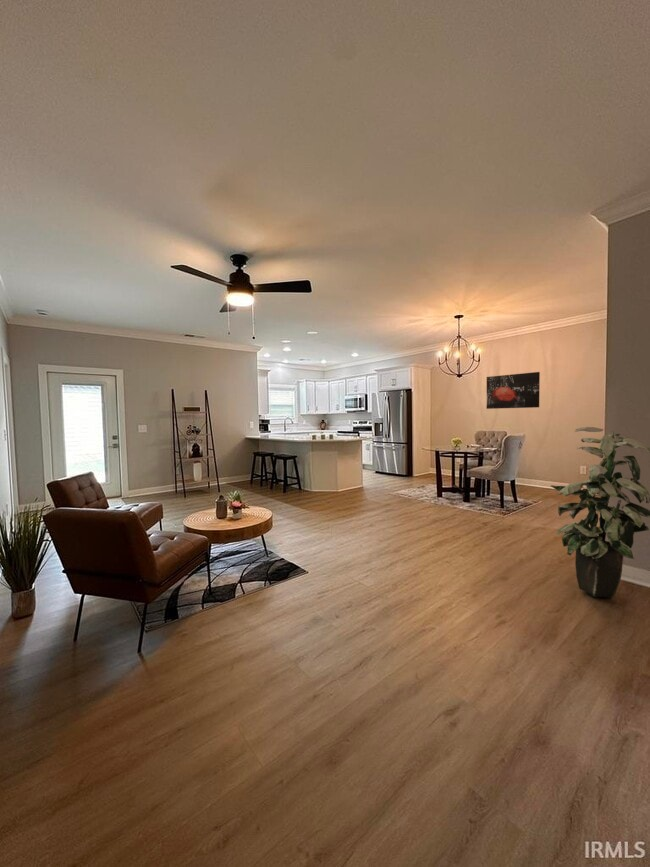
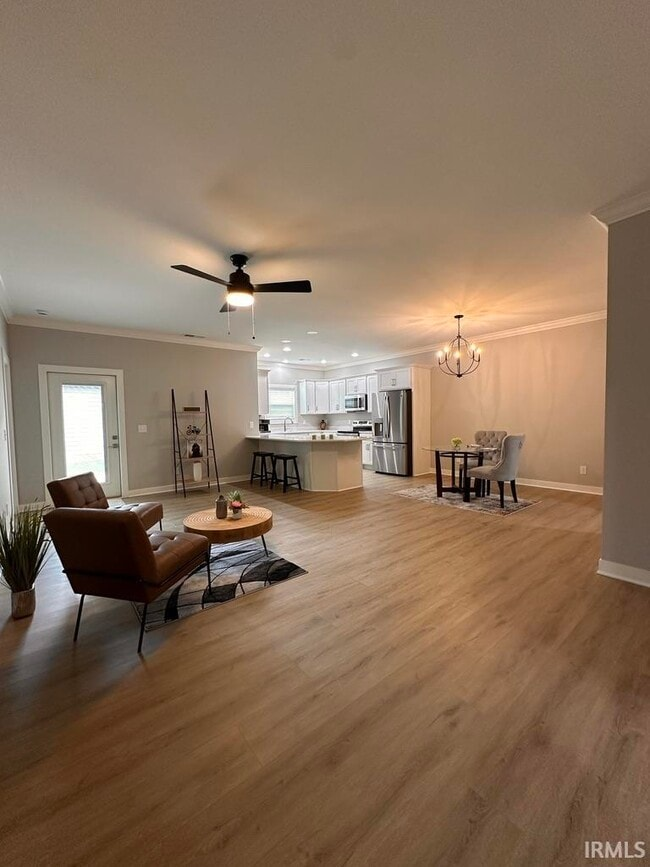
- indoor plant (598, 509)
- wall art (511, 391)
